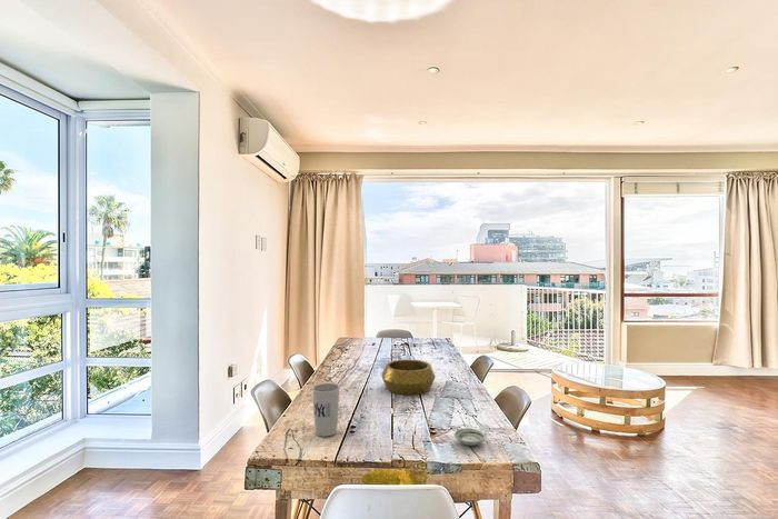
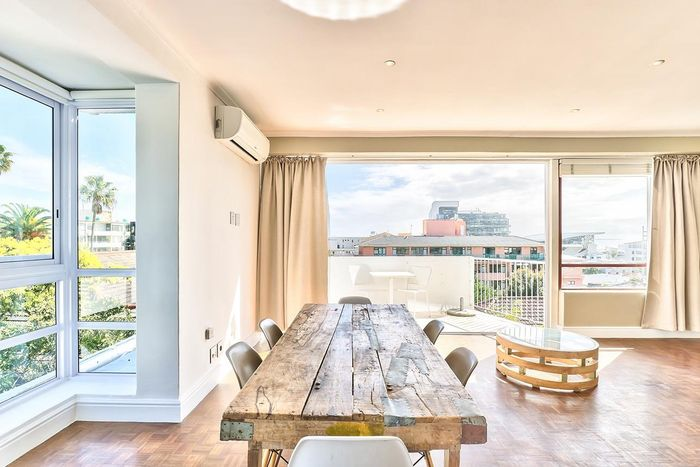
- saucer (469, 438)
- cup (326, 409)
- decorative bowl (408, 376)
